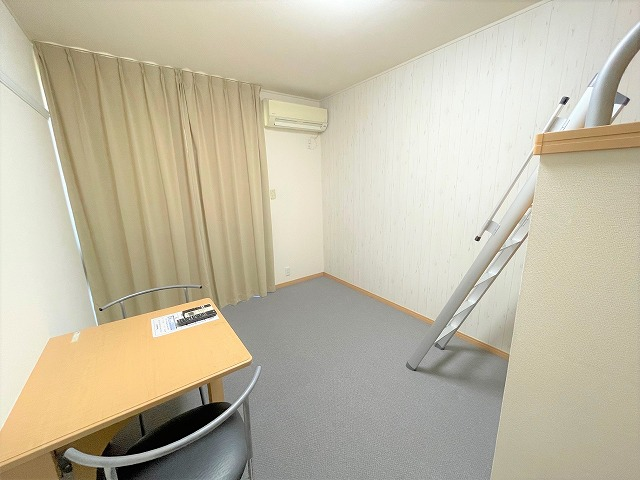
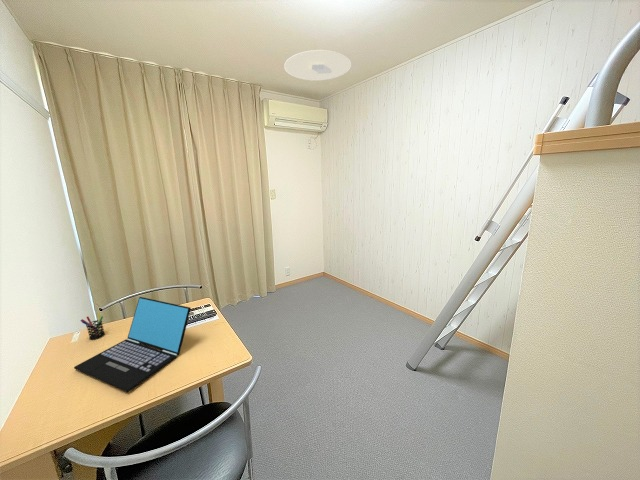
+ laptop (135, 336)
+ pen holder (95, 325)
+ ceiling light (317, 63)
